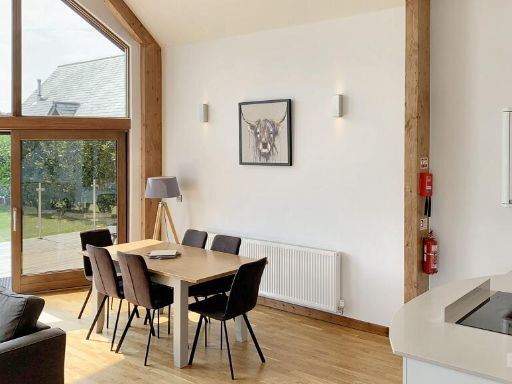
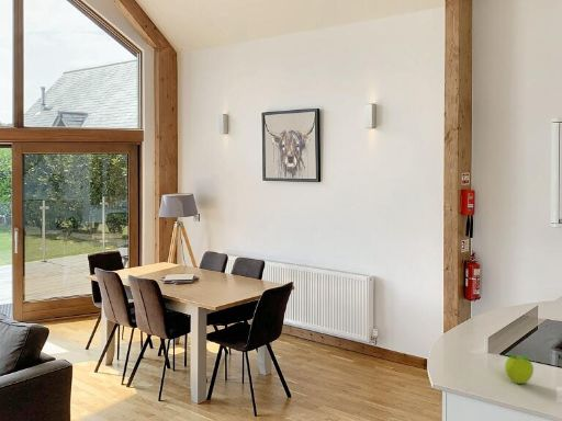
+ fruit (518, 367)
